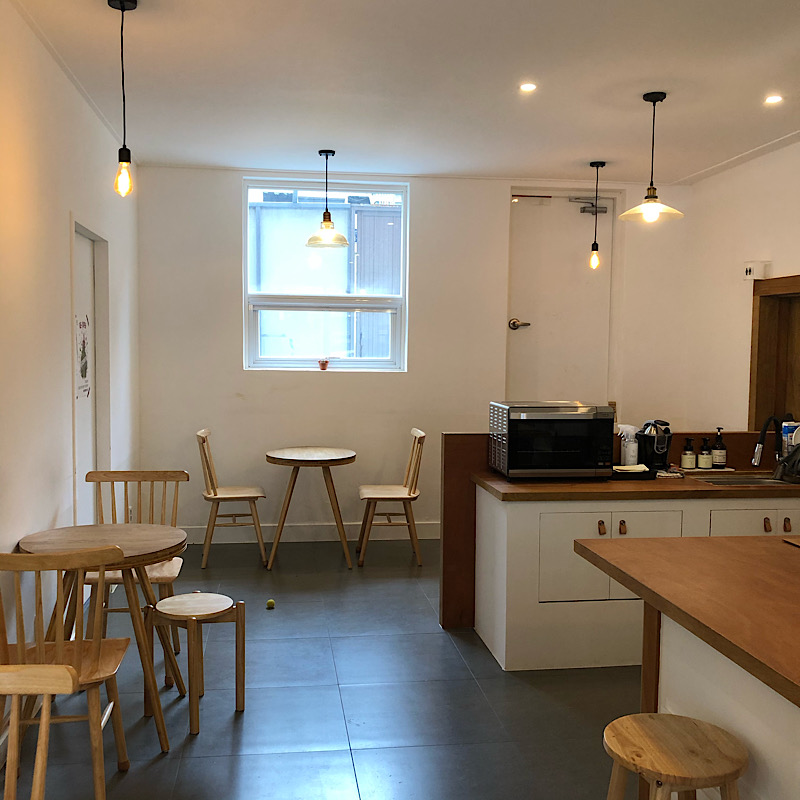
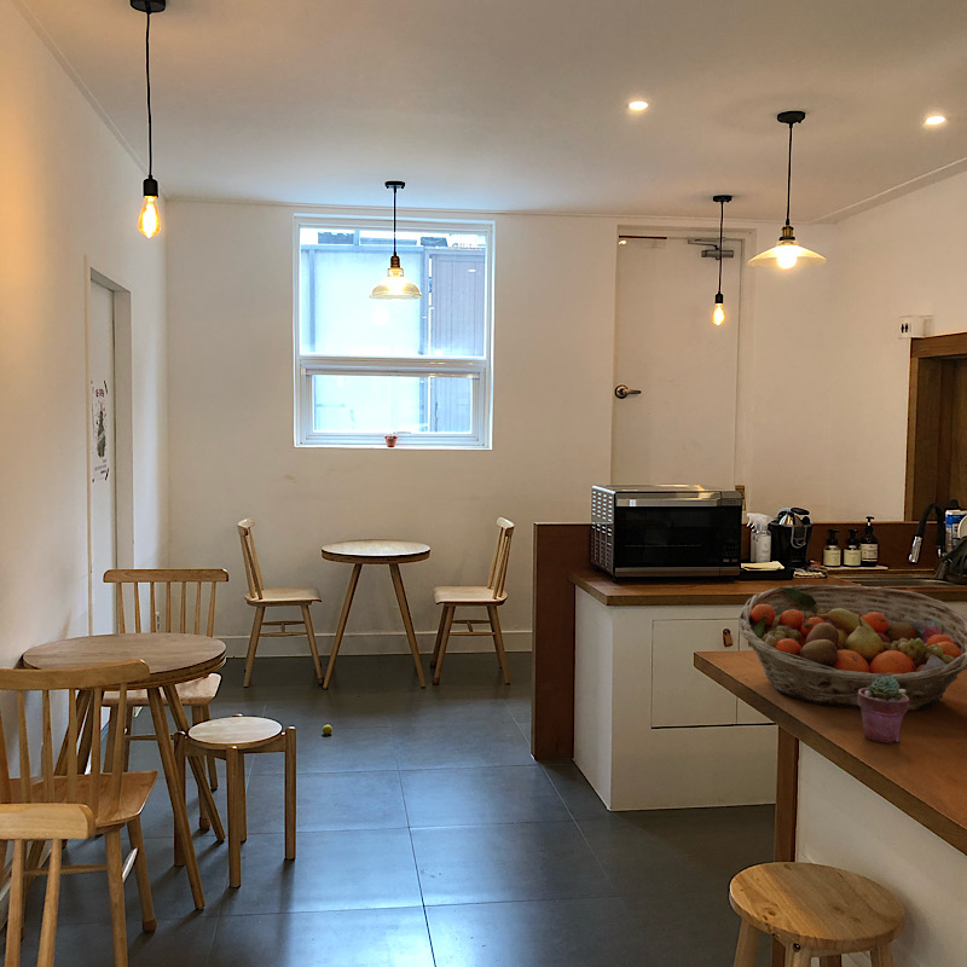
+ potted succulent (882, 706)
+ fruit basket (853, 643)
